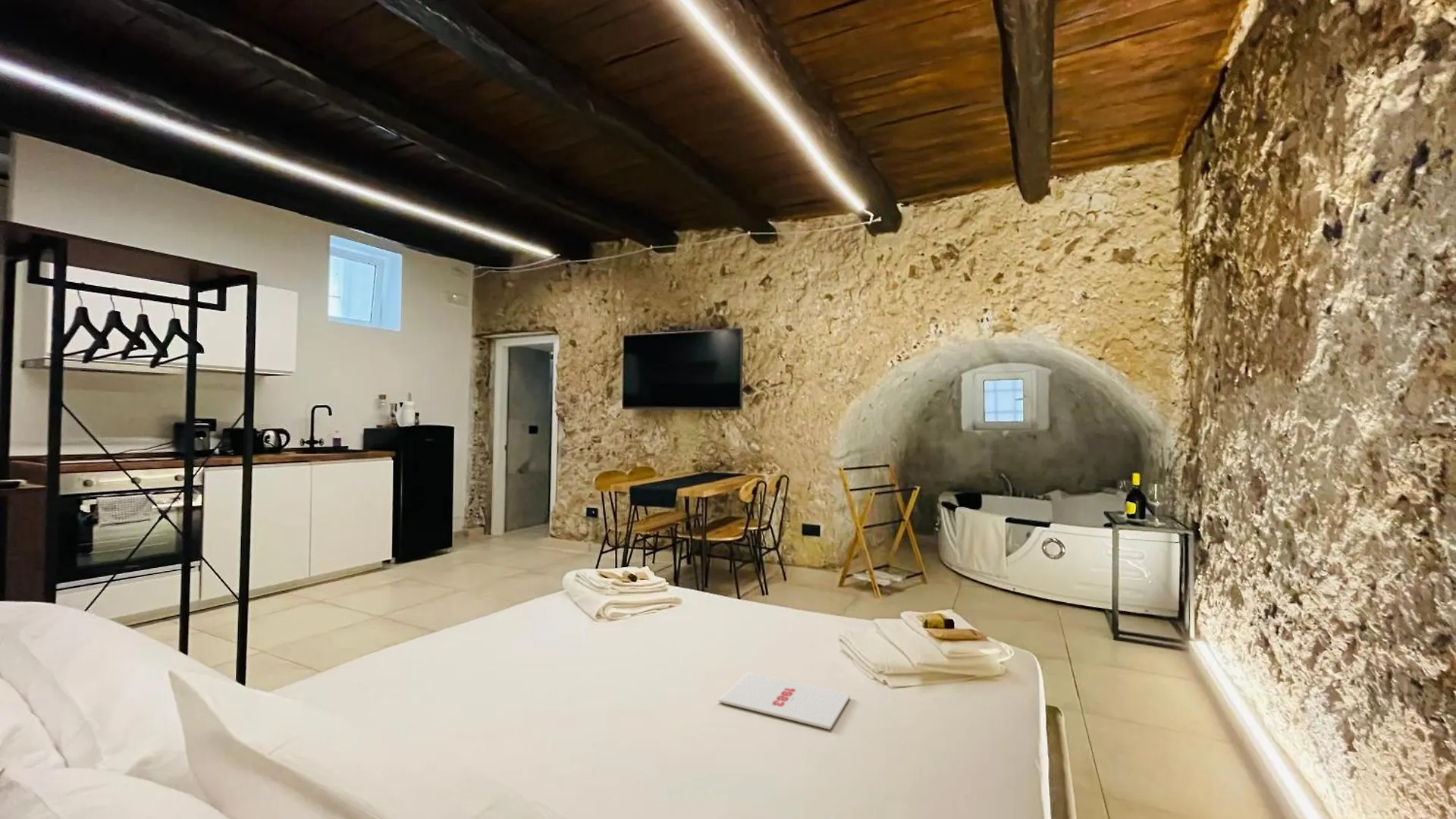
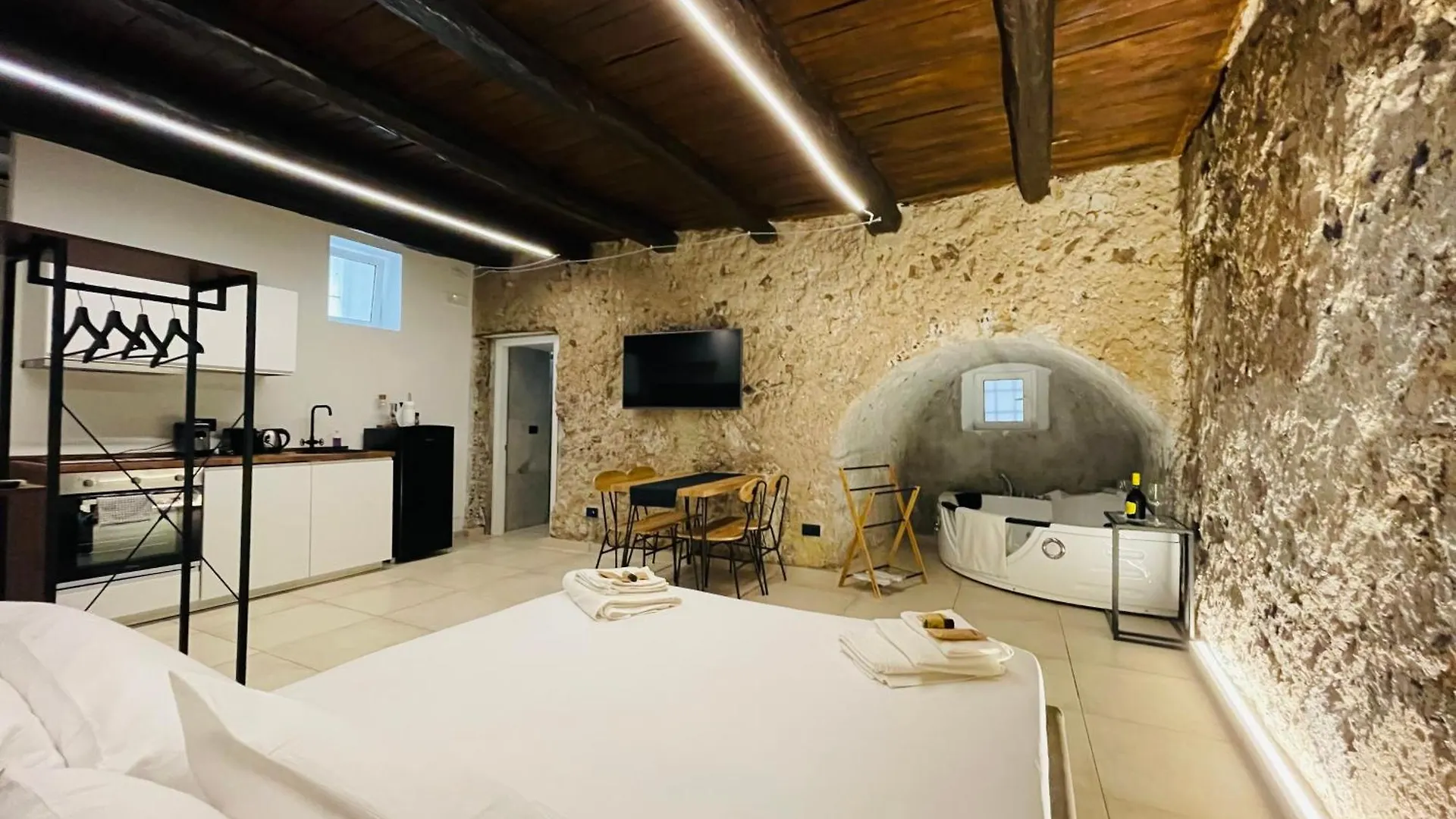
- magazine (785, 698)
